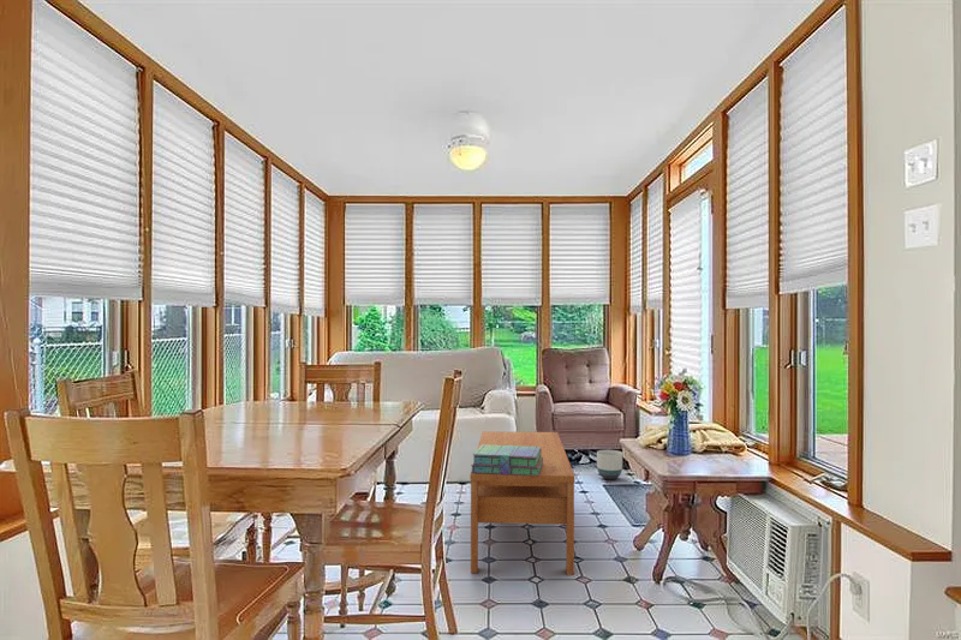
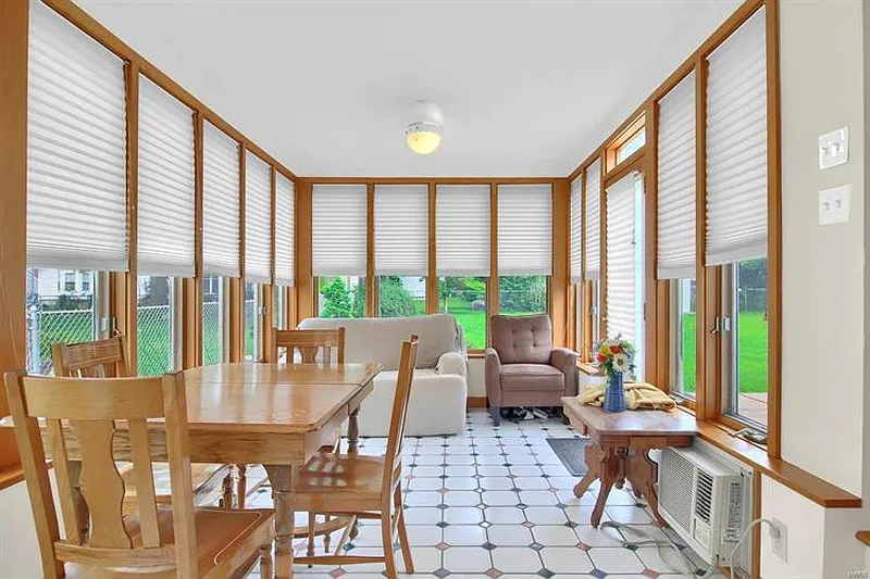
- planter (609, 465)
- coffee table (520, 491)
- stack of books (507, 457)
